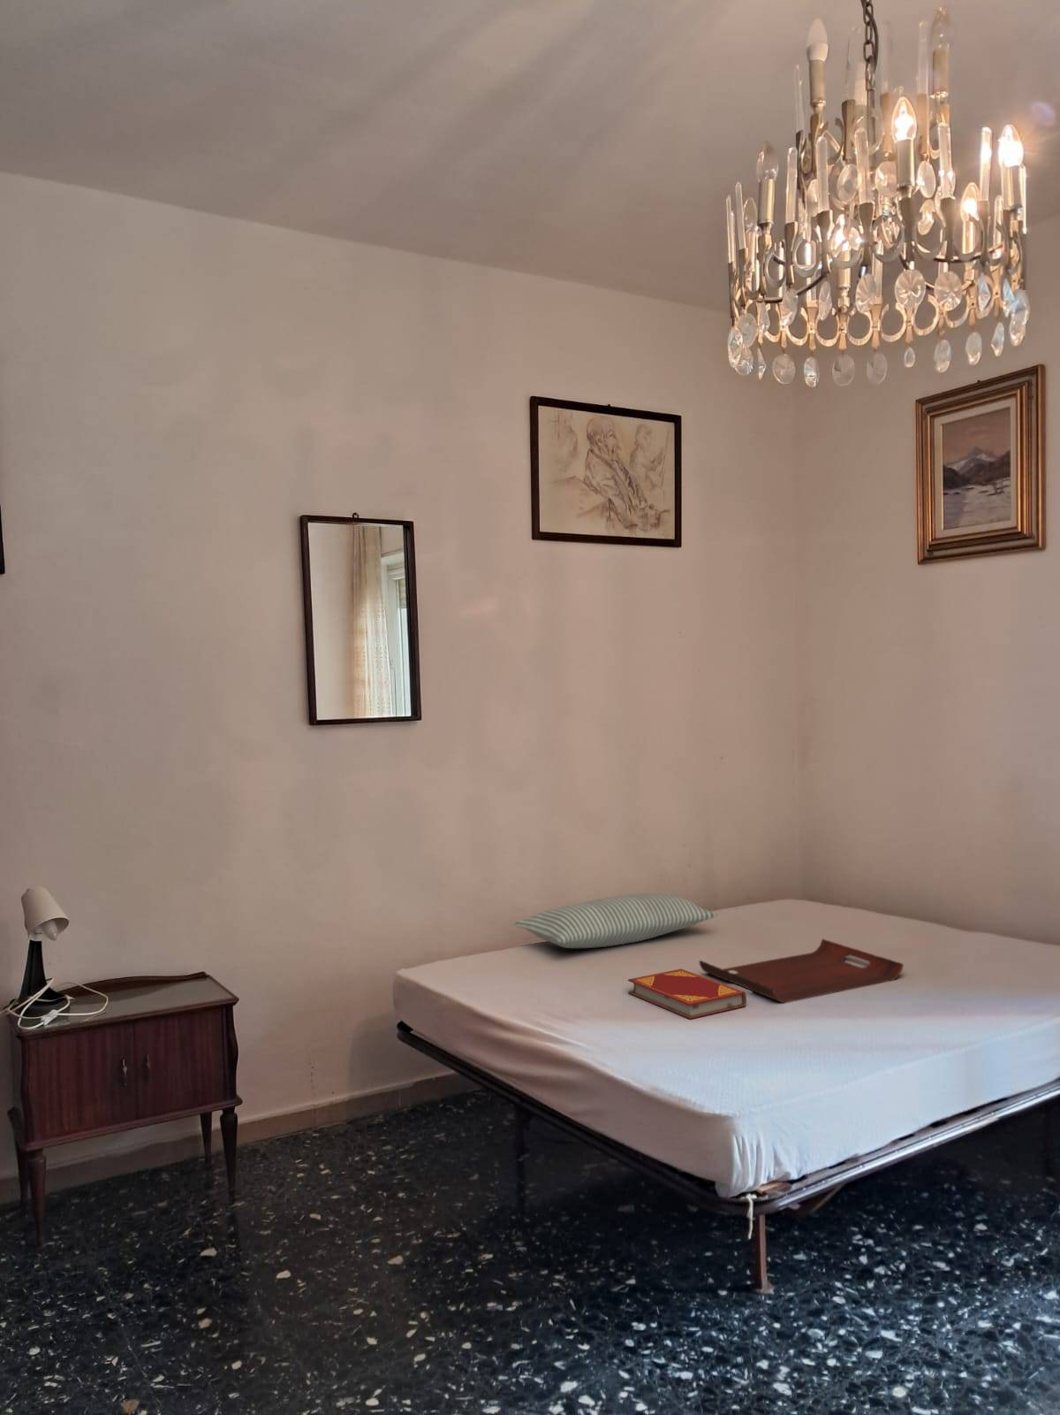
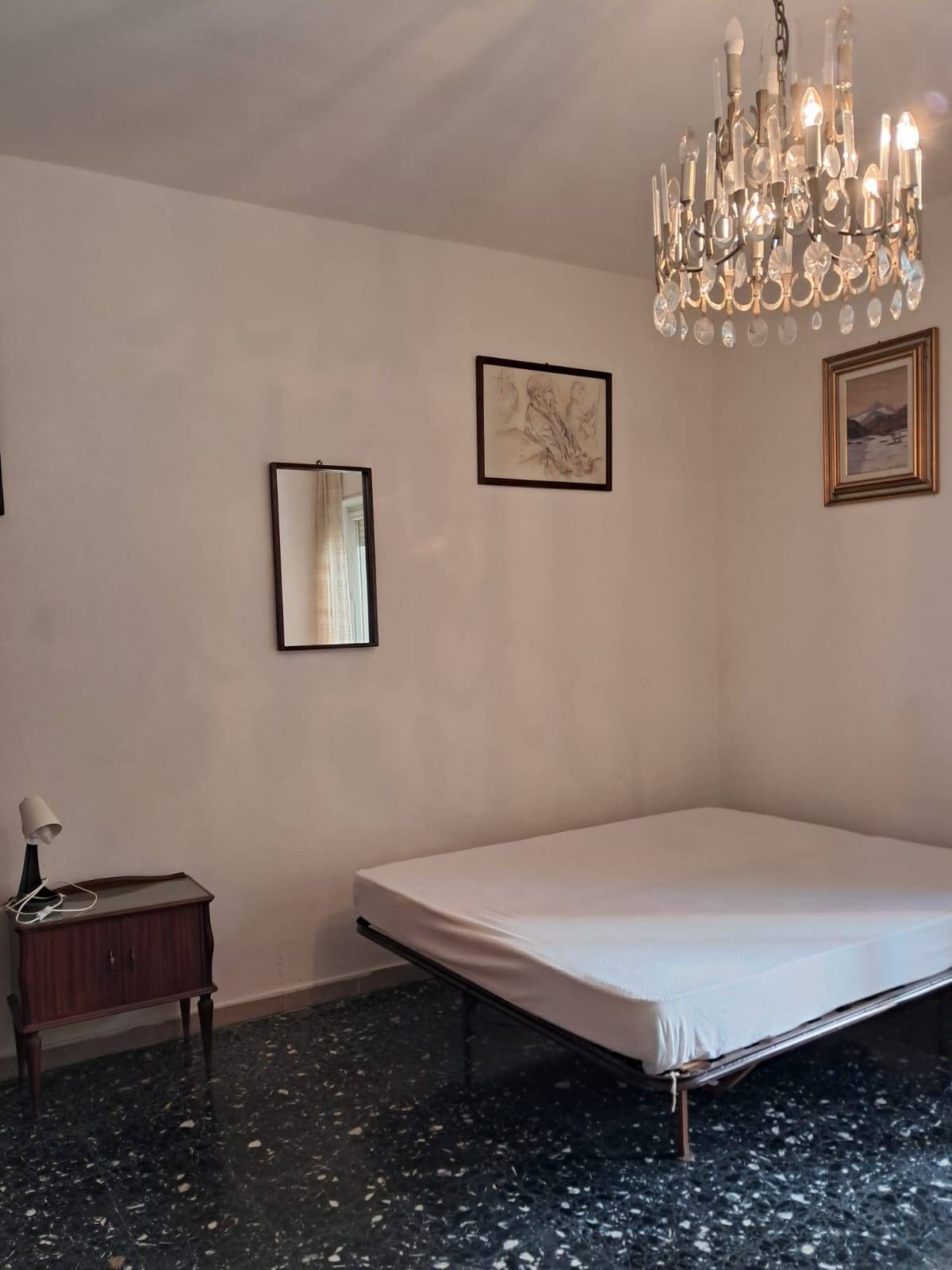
- serving tray (799, 969)
- hardback book (686, 993)
- pillow (616, 920)
